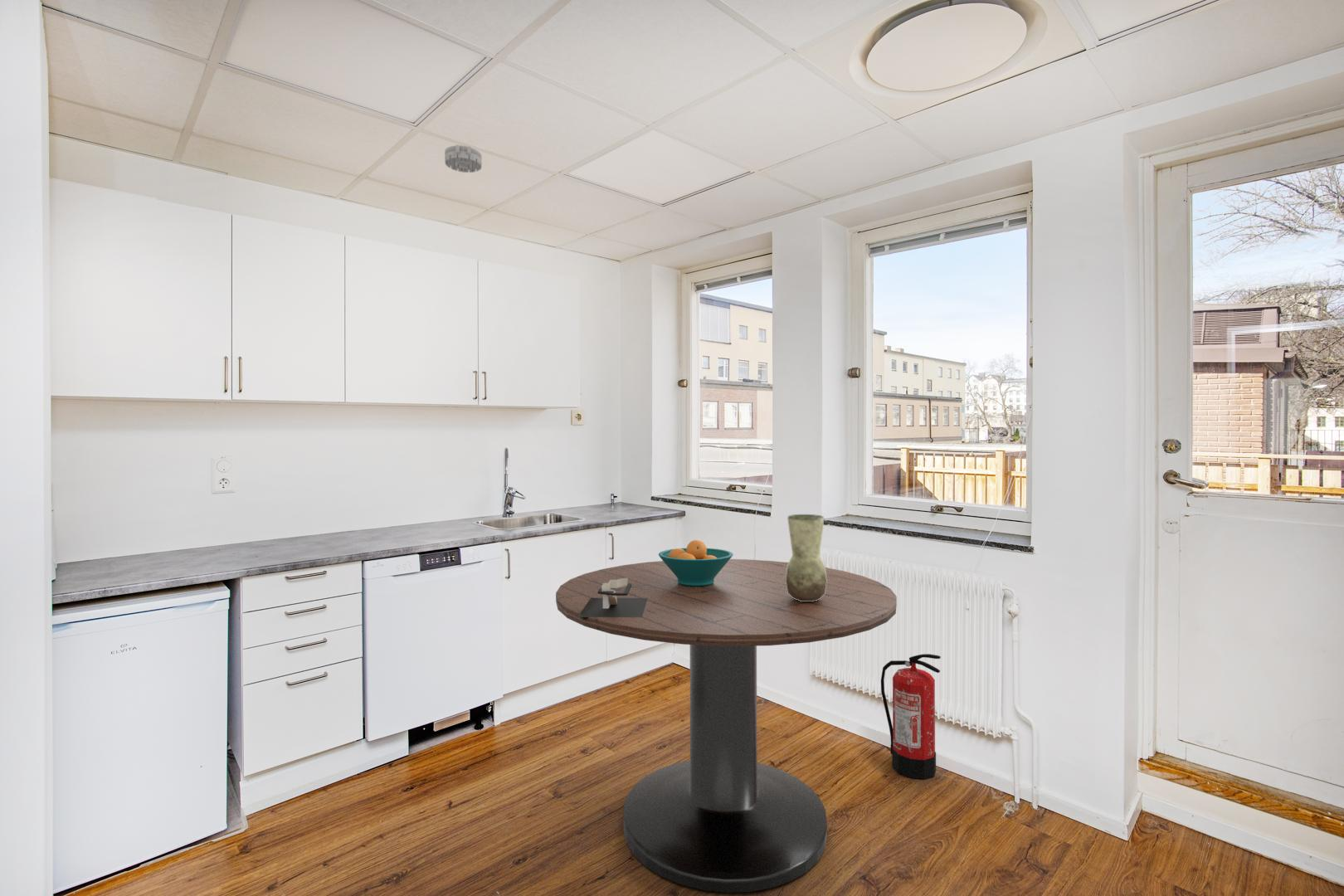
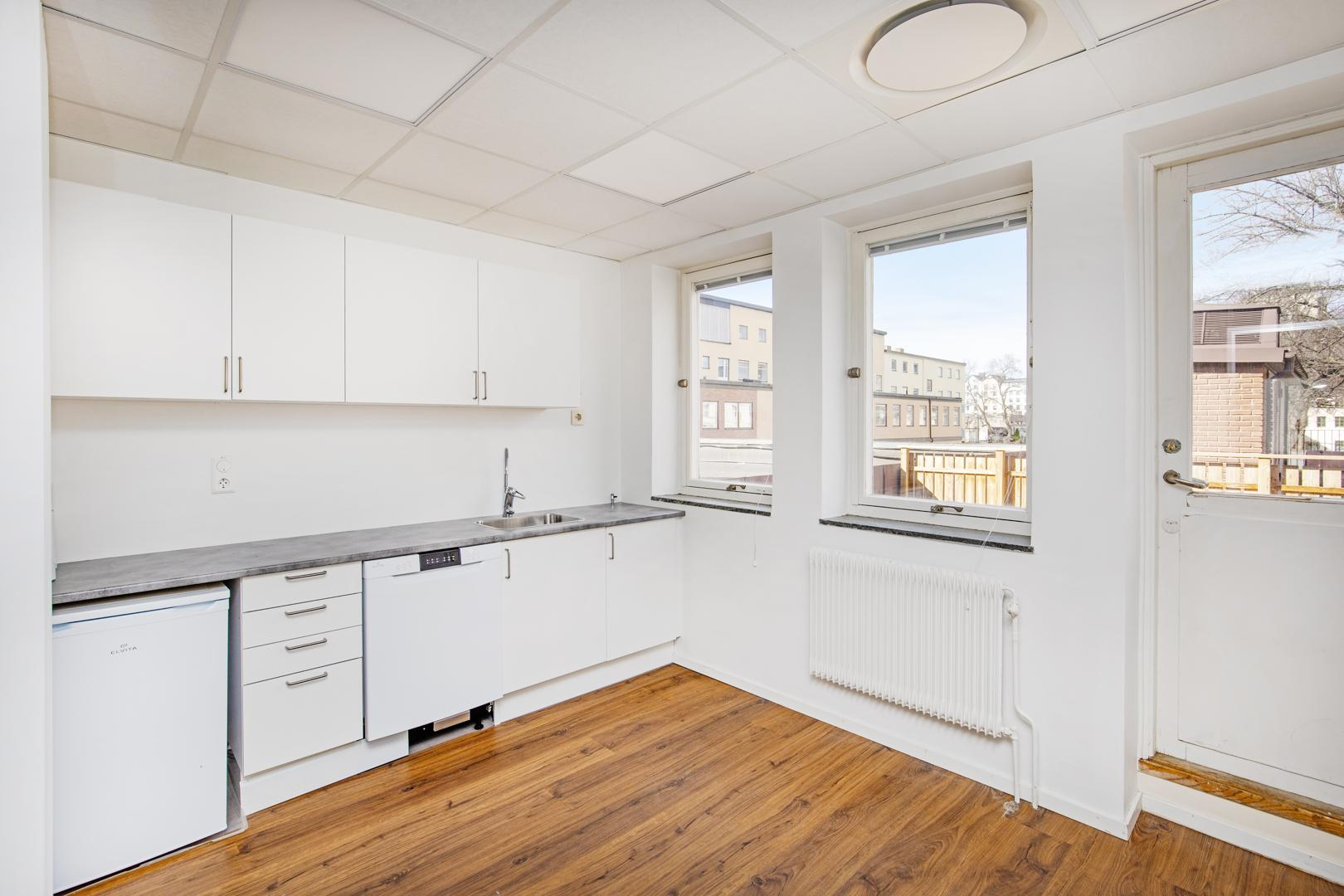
- smoke detector (463, 158)
- vase (806, 557)
- fire extinguisher (909, 708)
- dining table (723, 705)
- napkin holder (614, 593)
- fruit bowl (695, 561)
